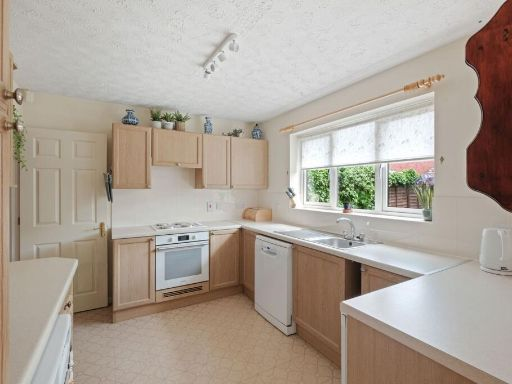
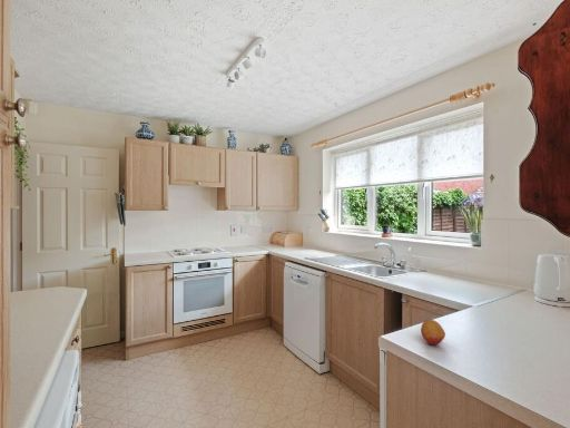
+ fruit (432, 331)
